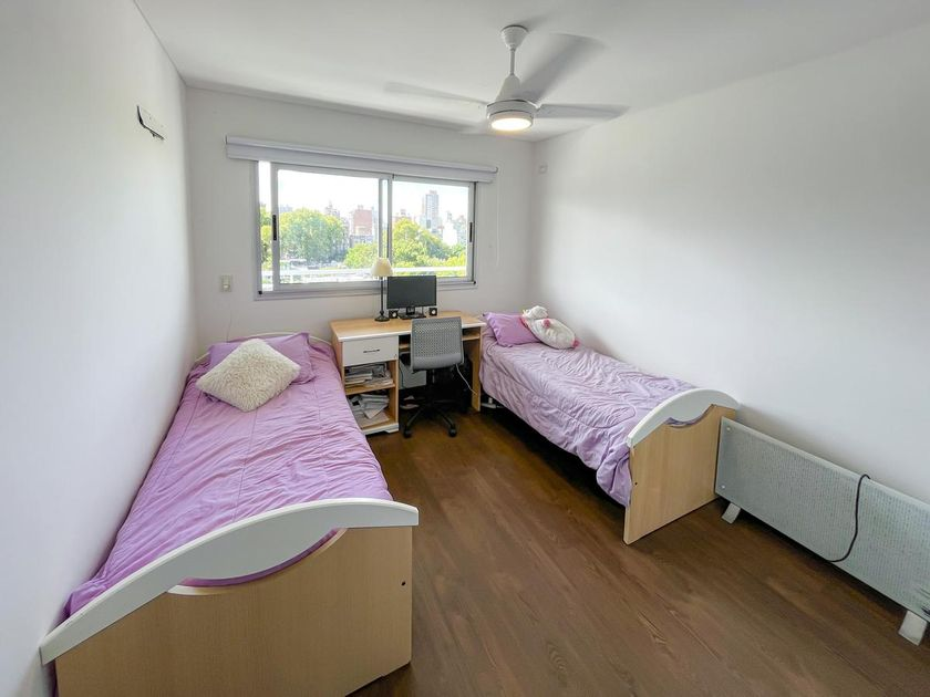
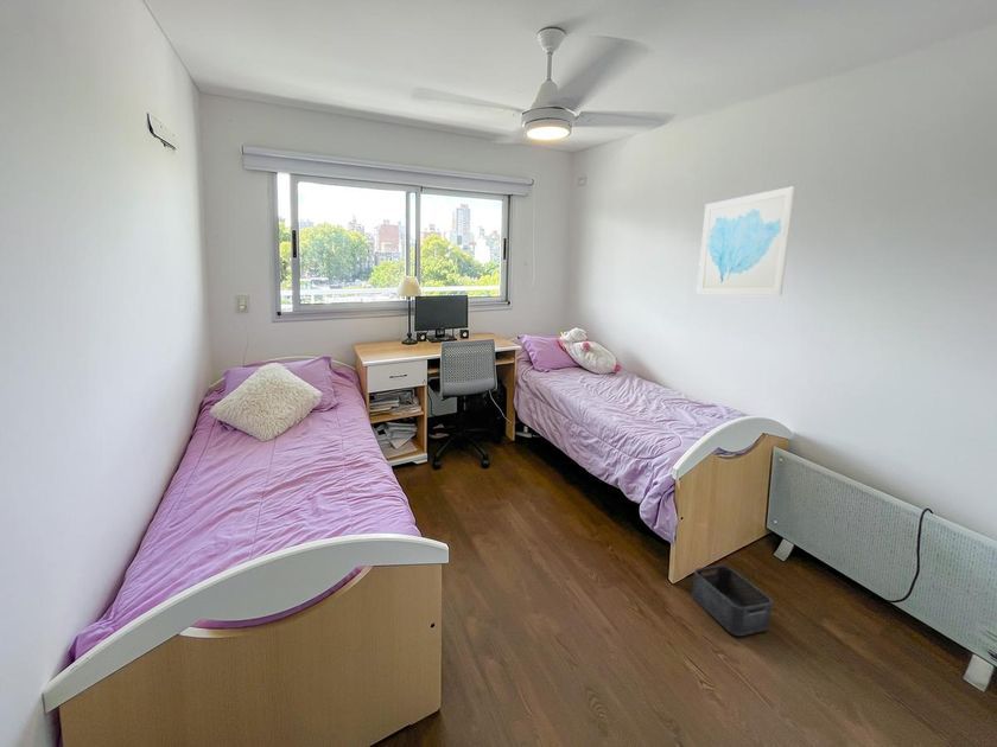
+ wall art (741, 247)
+ storage bin (729, 598)
